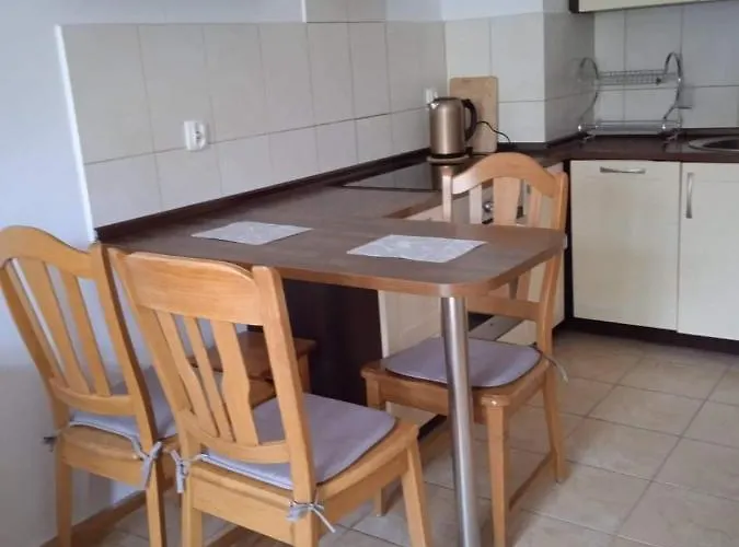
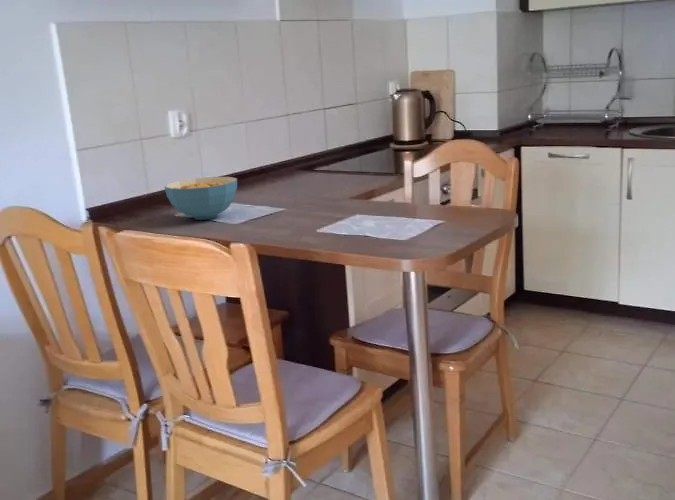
+ cereal bowl (203, 199)
